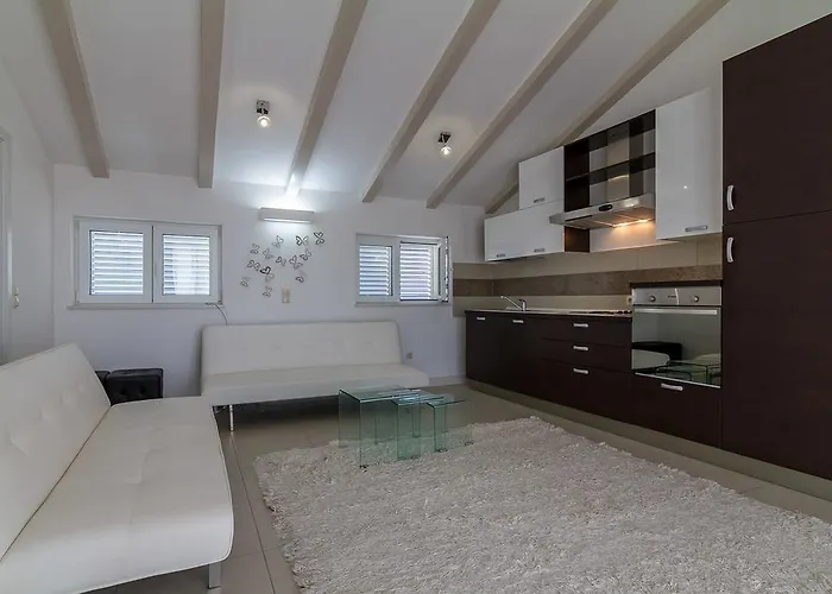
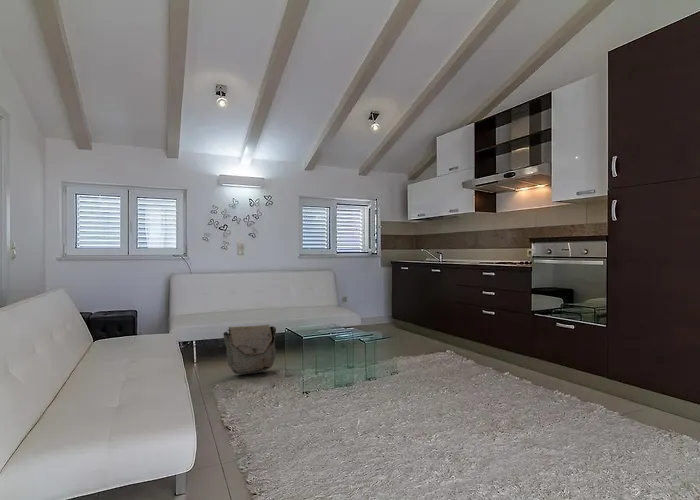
+ bag (250, 349)
